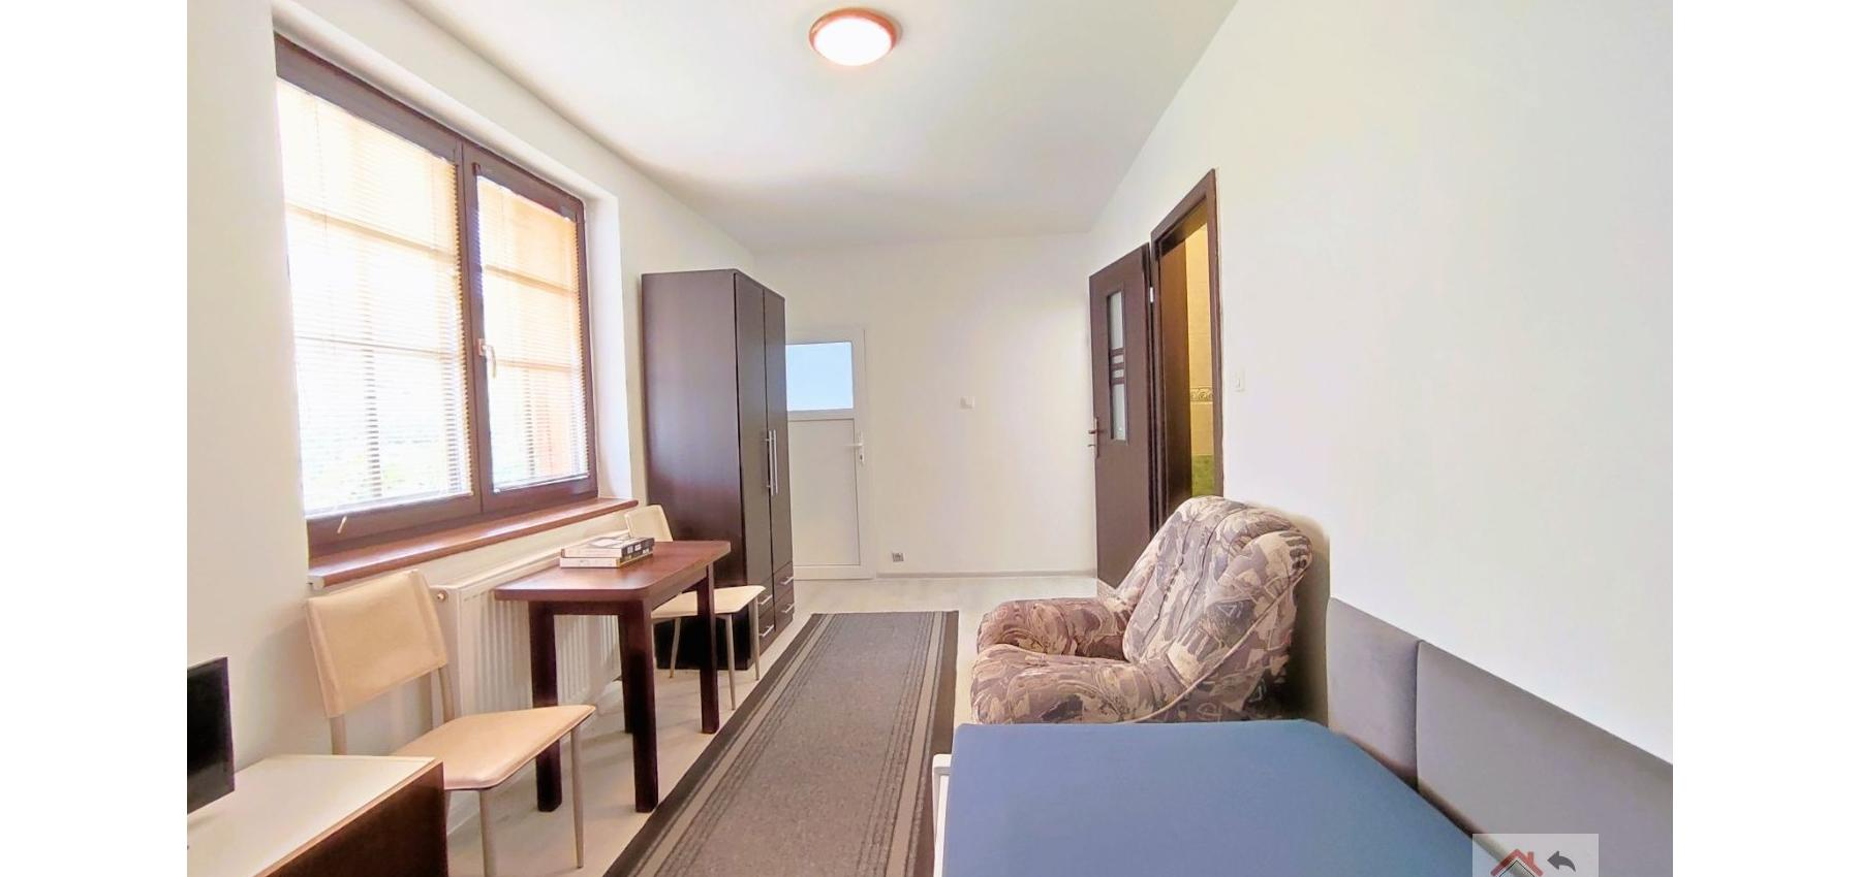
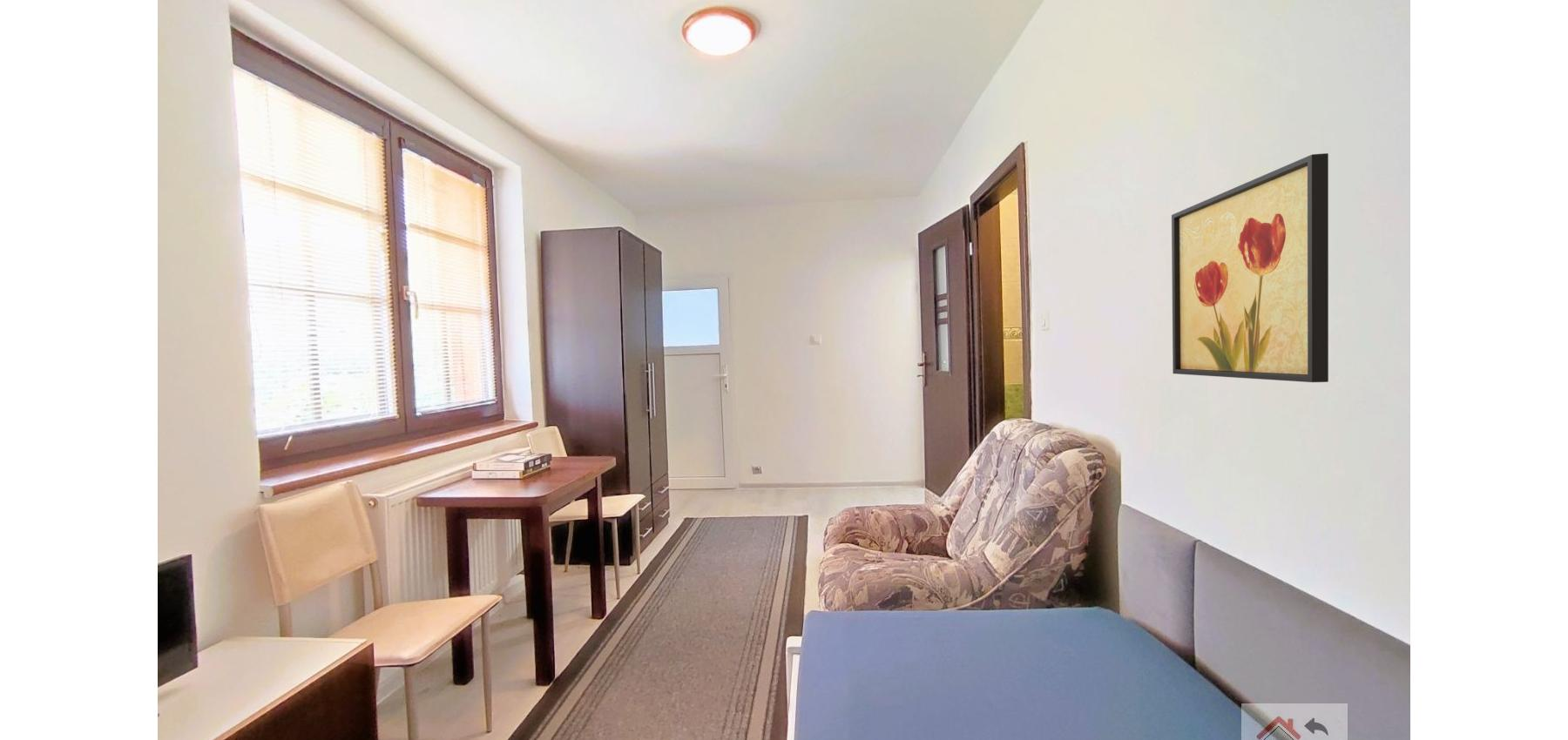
+ wall art (1240, 283)
